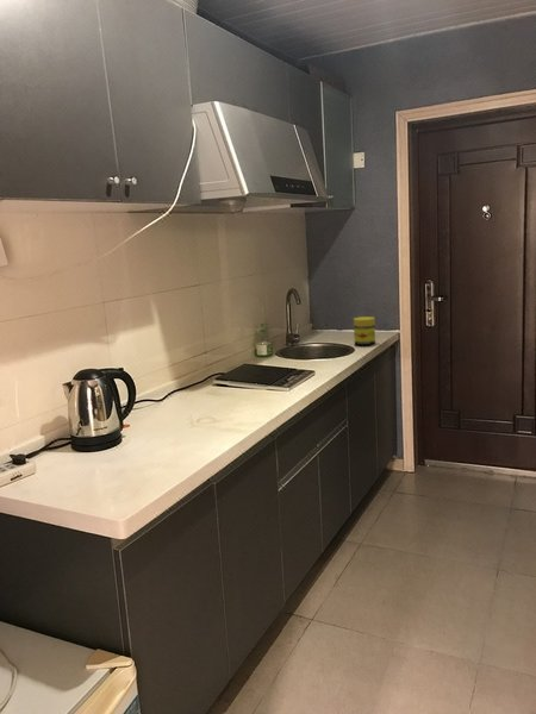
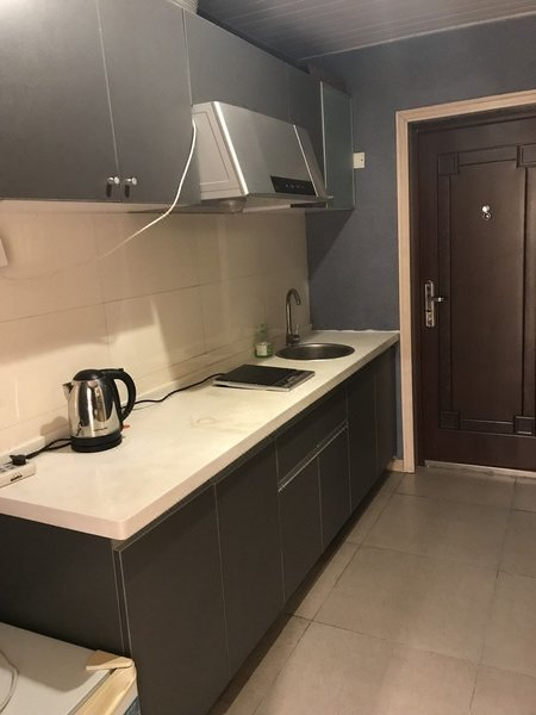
- jar (364, 331)
